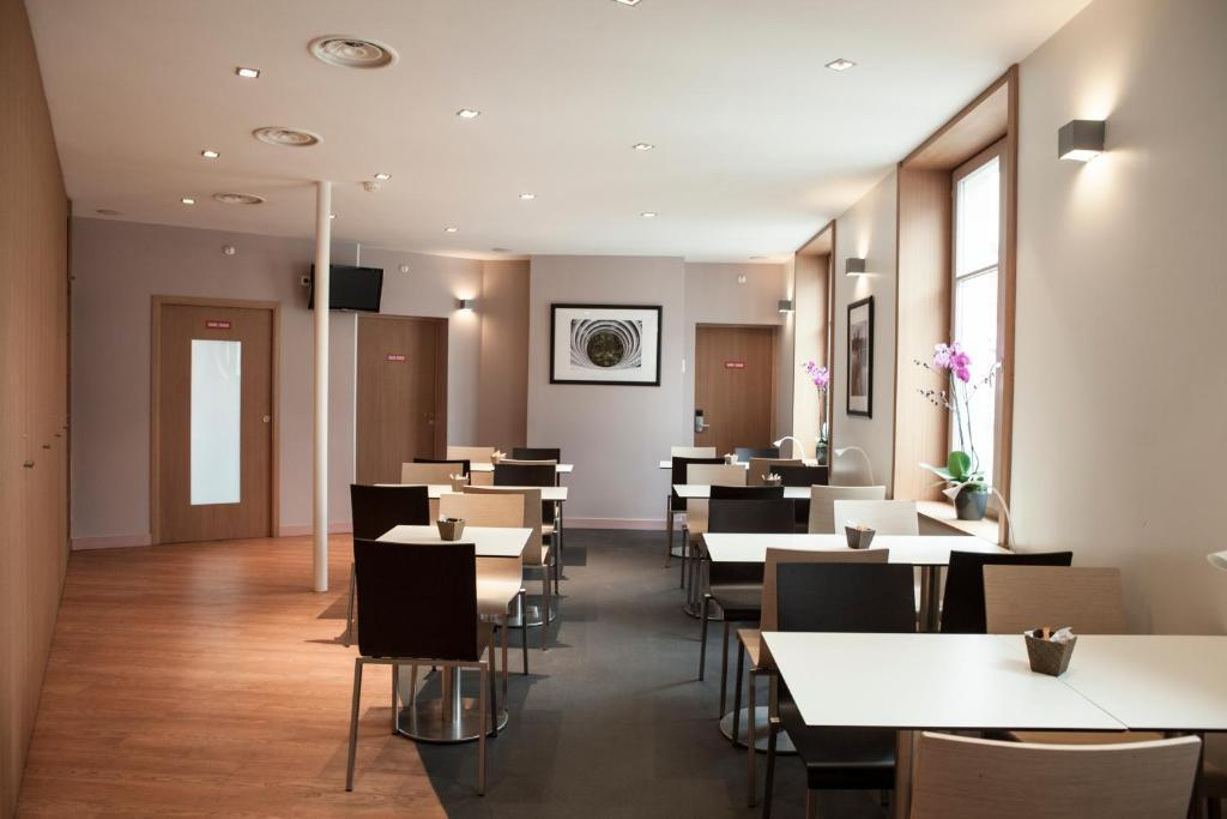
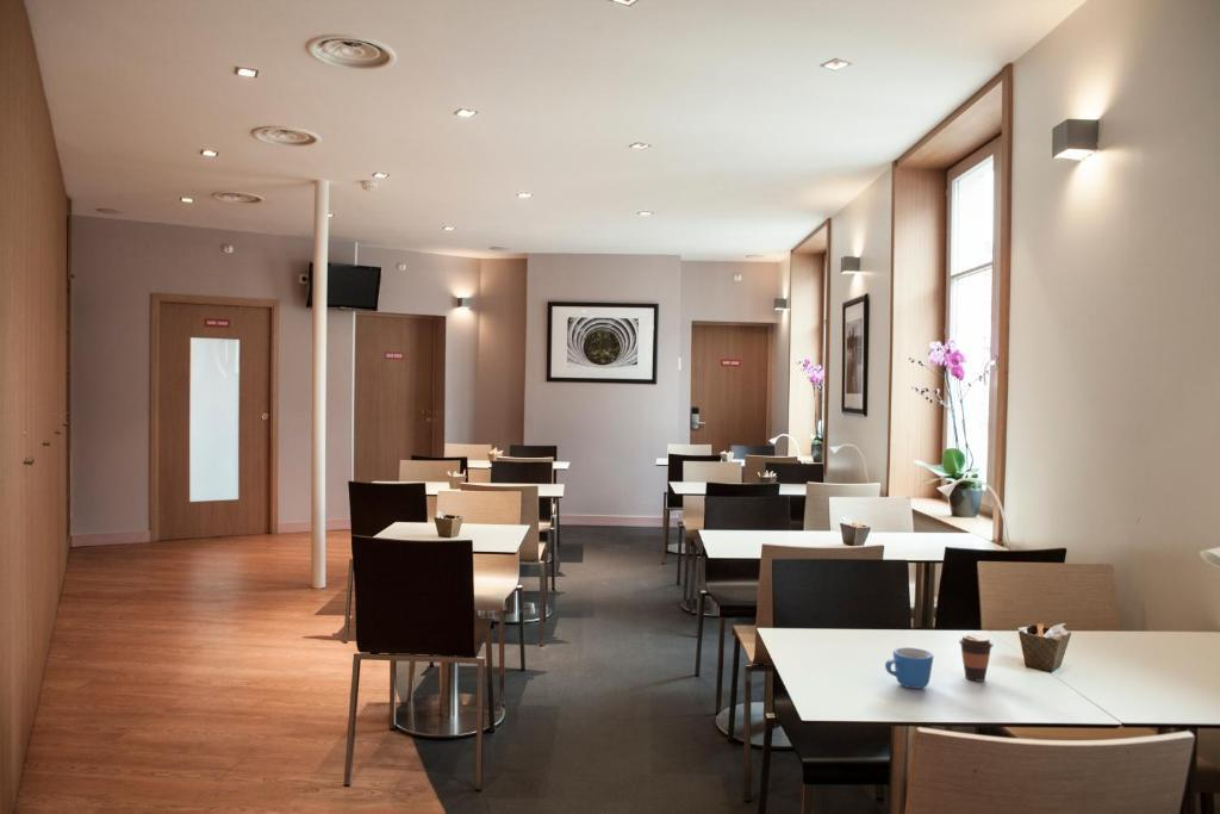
+ mug (907, 669)
+ coffee cup (975, 658)
